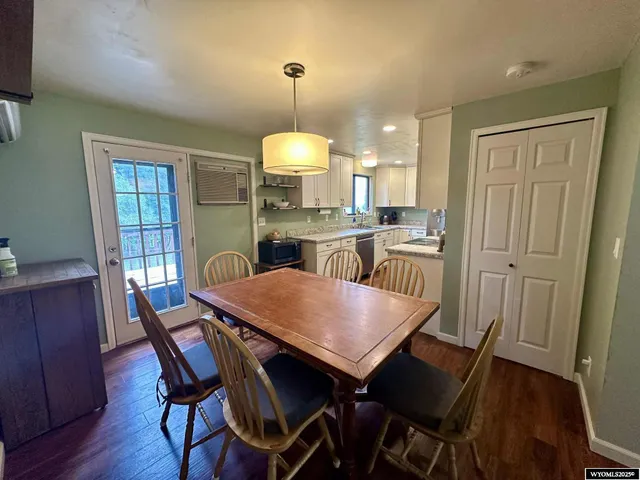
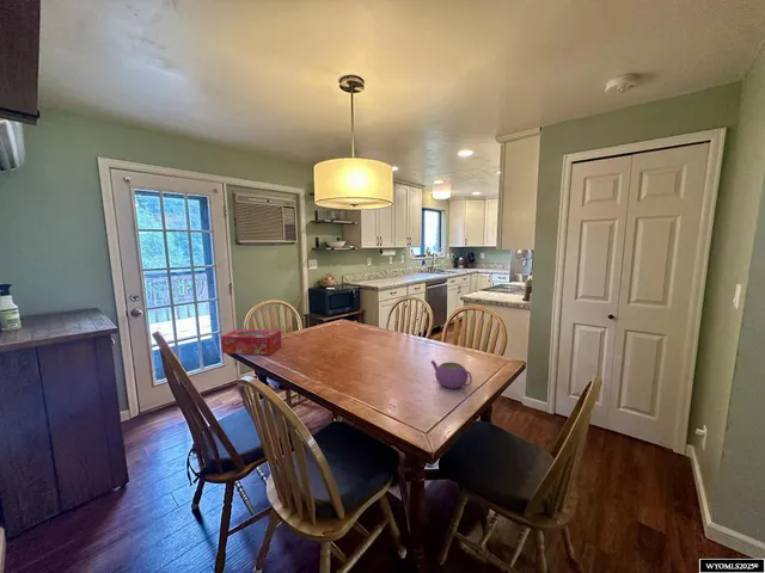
+ teapot (449, 375)
+ tissue box (252, 341)
